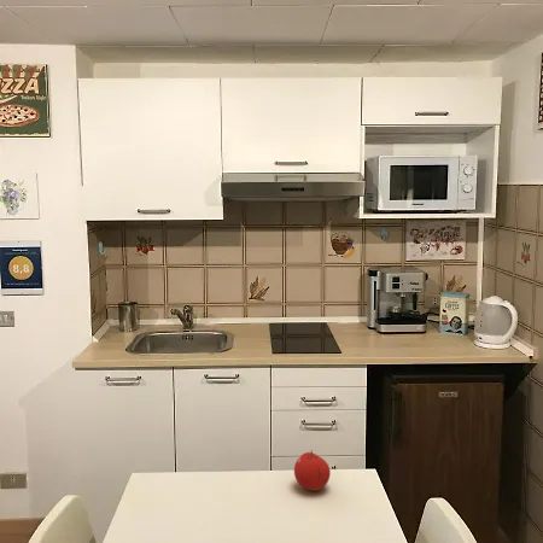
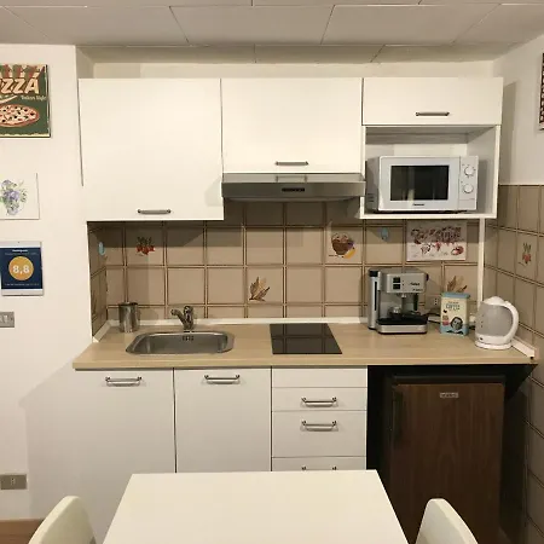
- fruit (311, 468)
